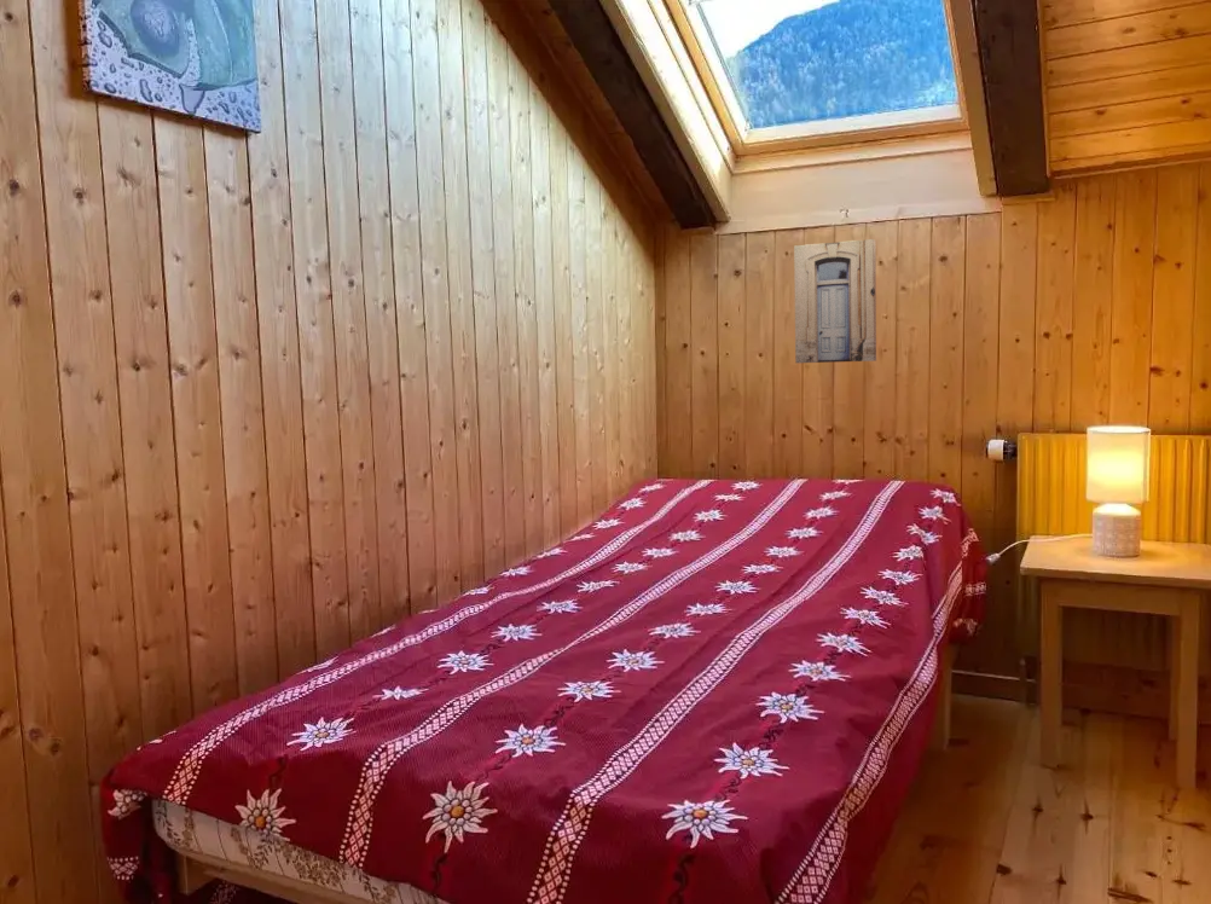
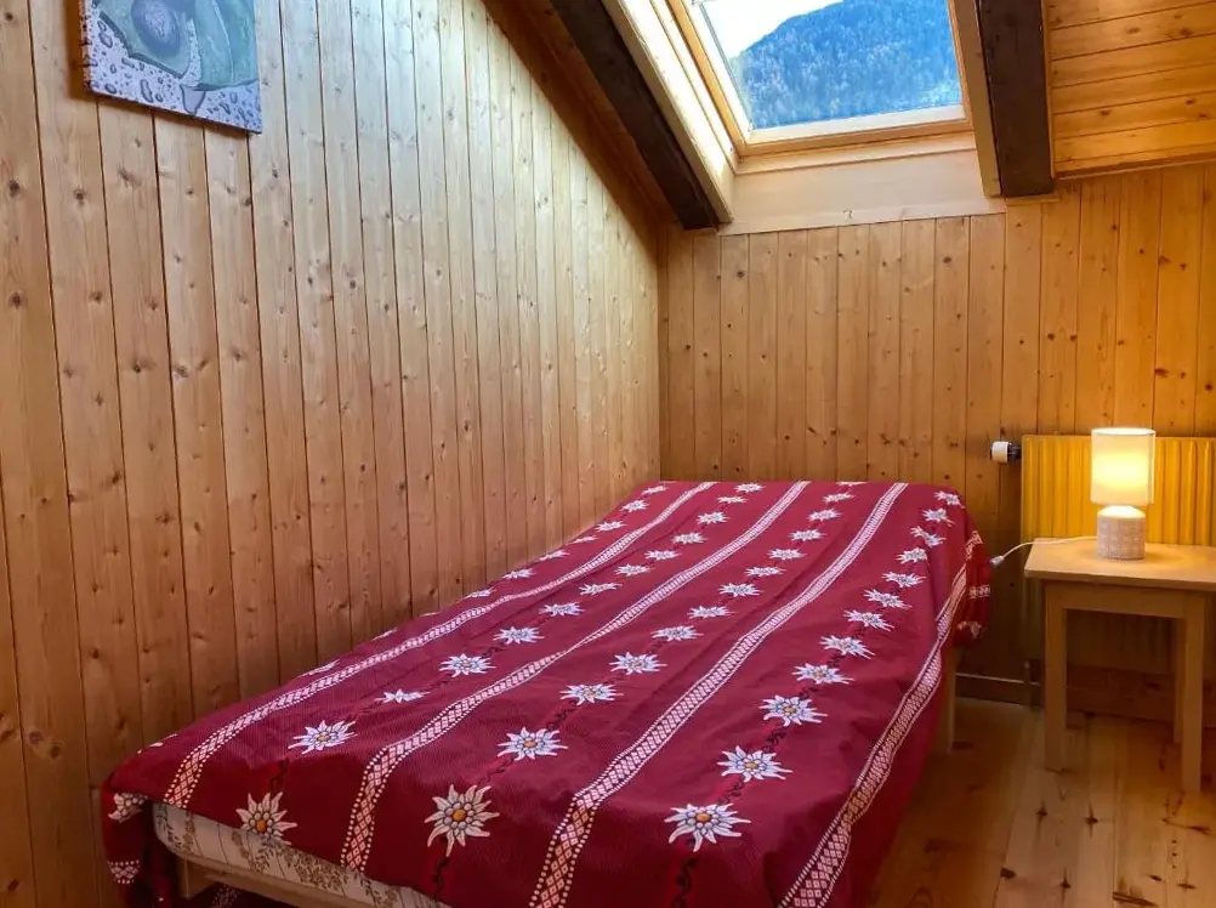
- wall art (834, 302)
